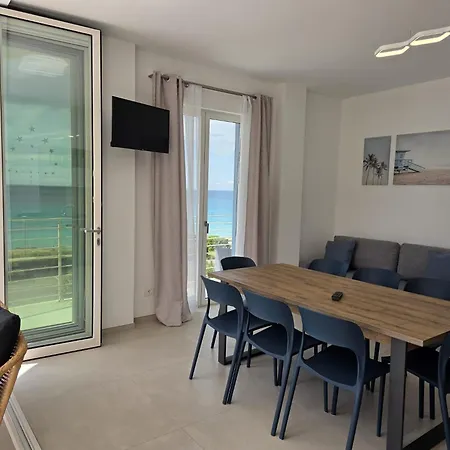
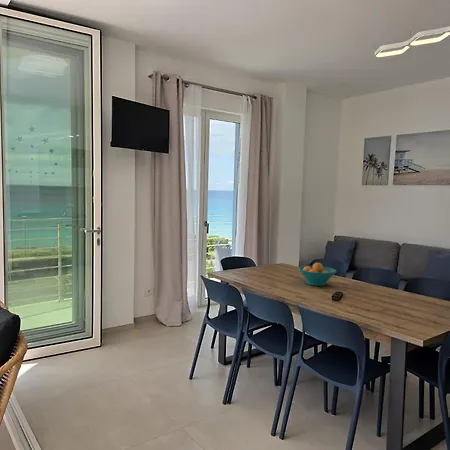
+ fruit bowl (317, 273)
